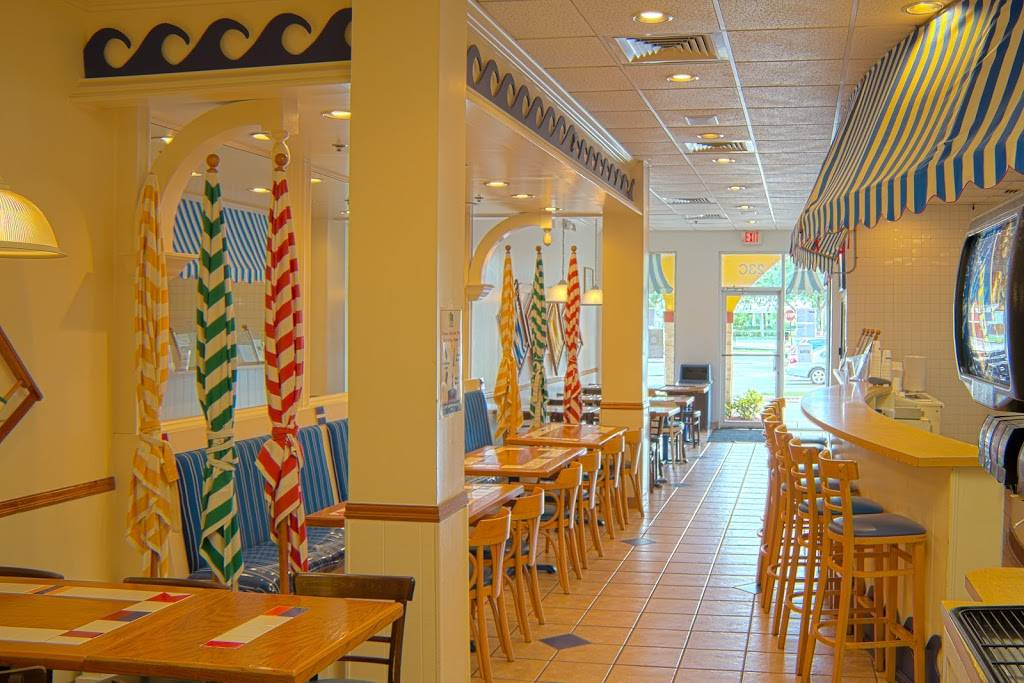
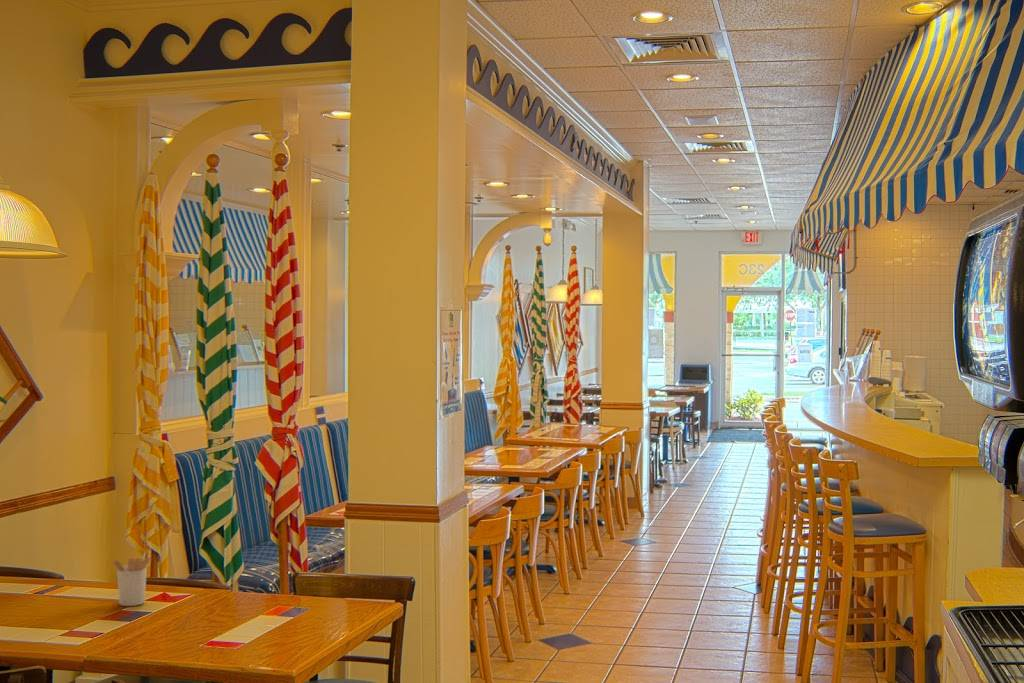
+ utensil holder (134, 578)
